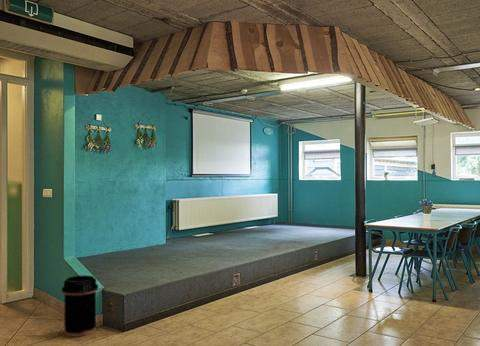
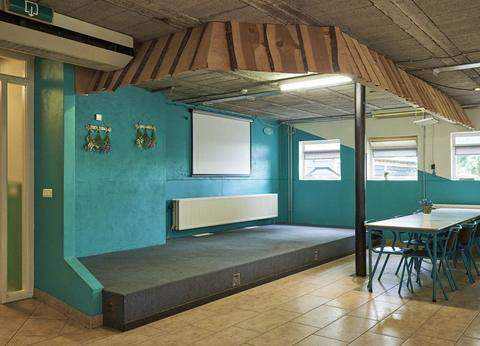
- trash can (80, 304)
